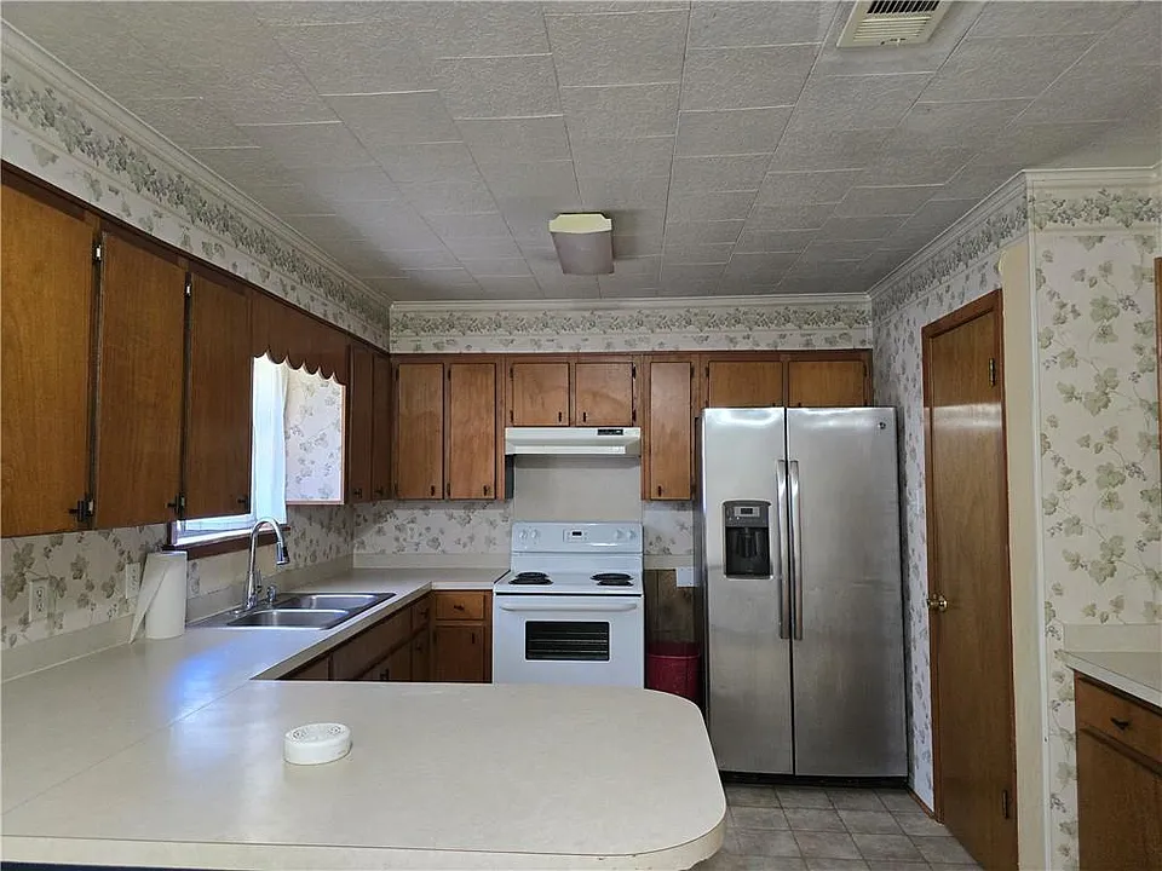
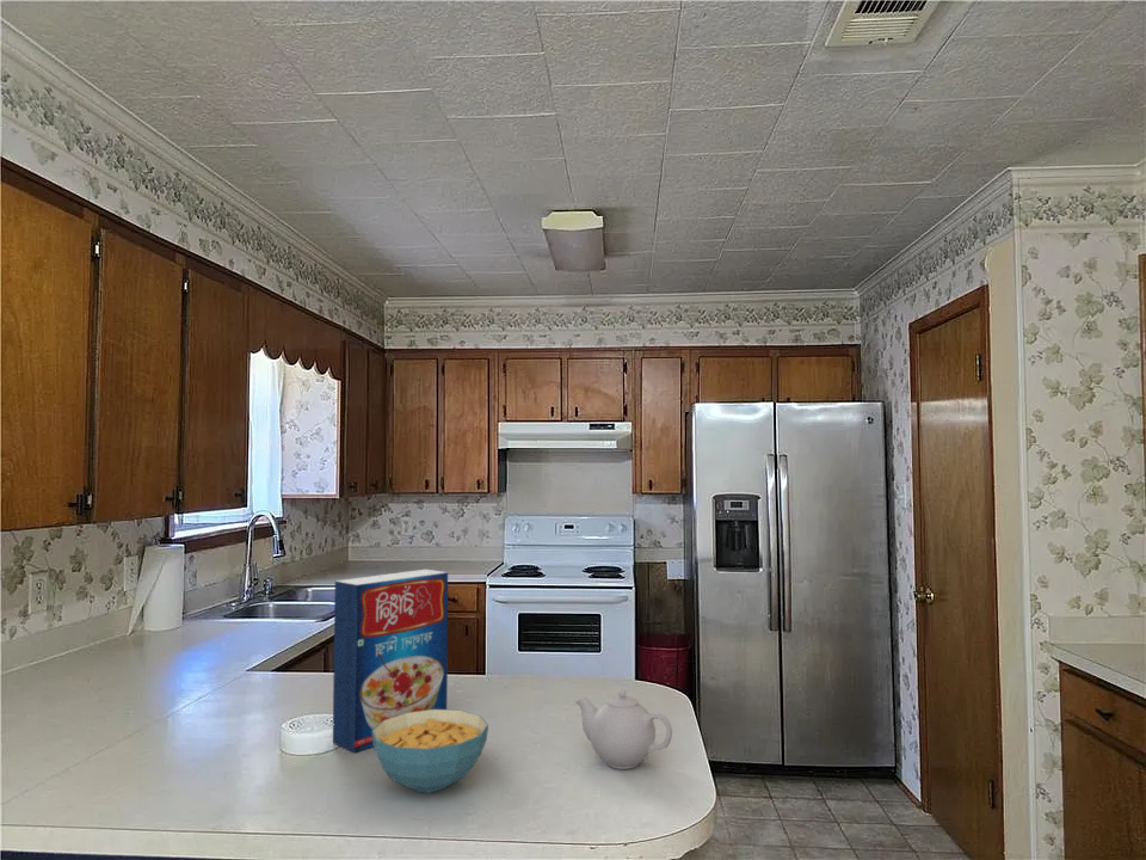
+ cereal bowl (430, 756)
+ teapot (622, 725)
+ cereal box (393, 653)
